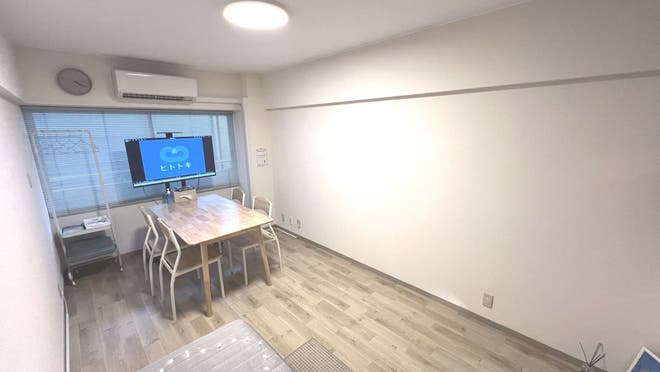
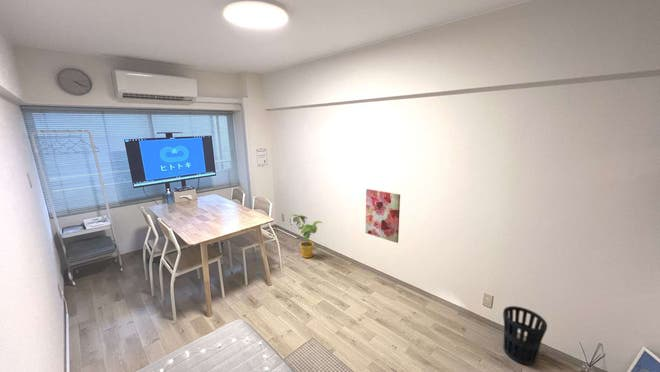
+ house plant (309, 234)
+ wall art (381, 214)
+ wastebasket (521, 335)
